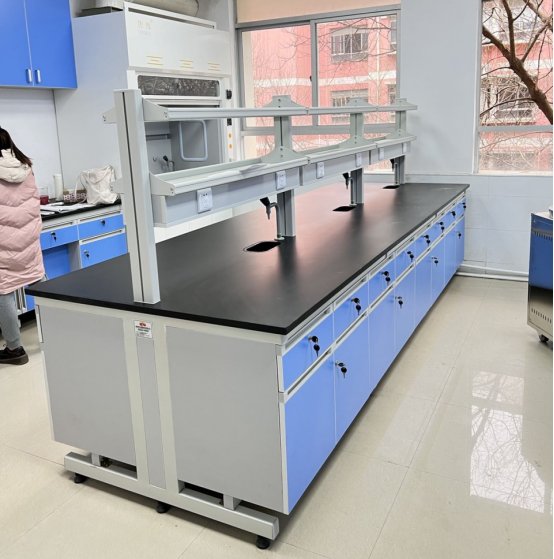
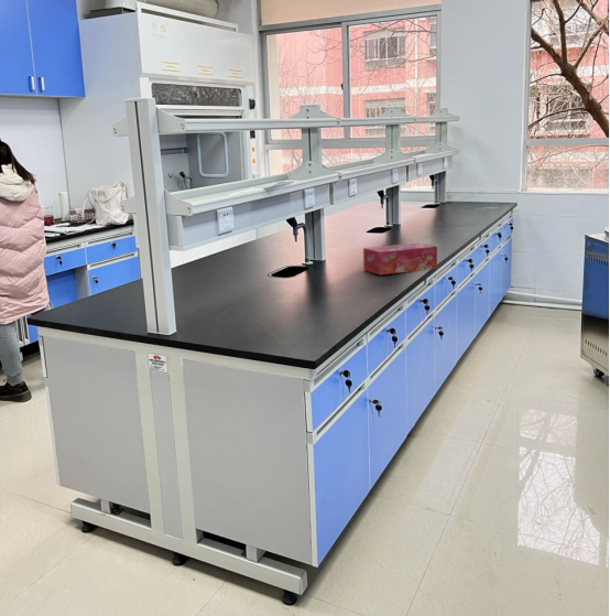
+ tissue box (400, 258)
